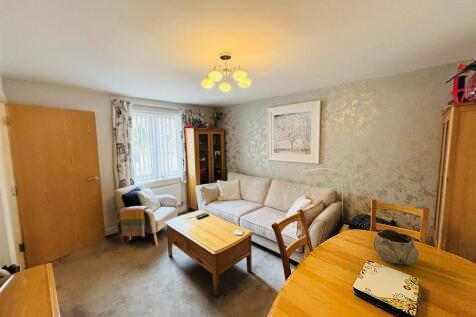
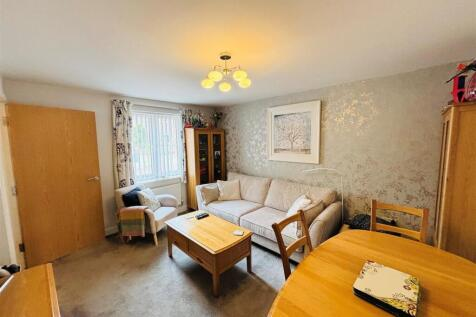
- decorative bowl (394, 247)
